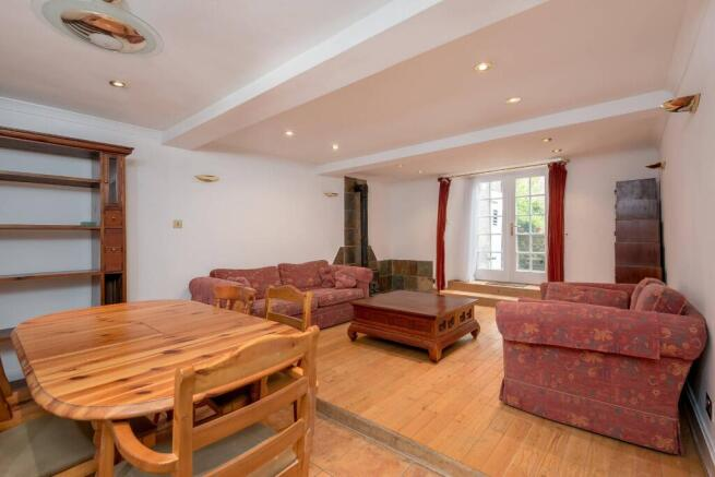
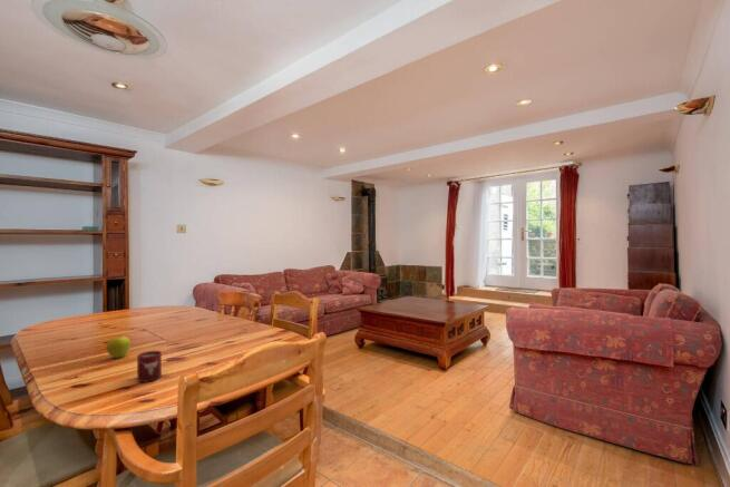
+ cup (147, 364)
+ fruit (118, 347)
